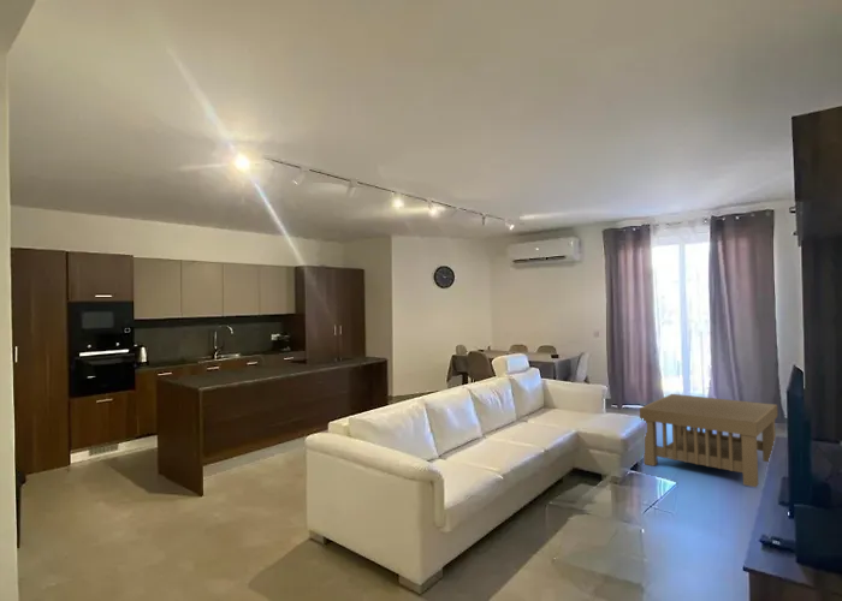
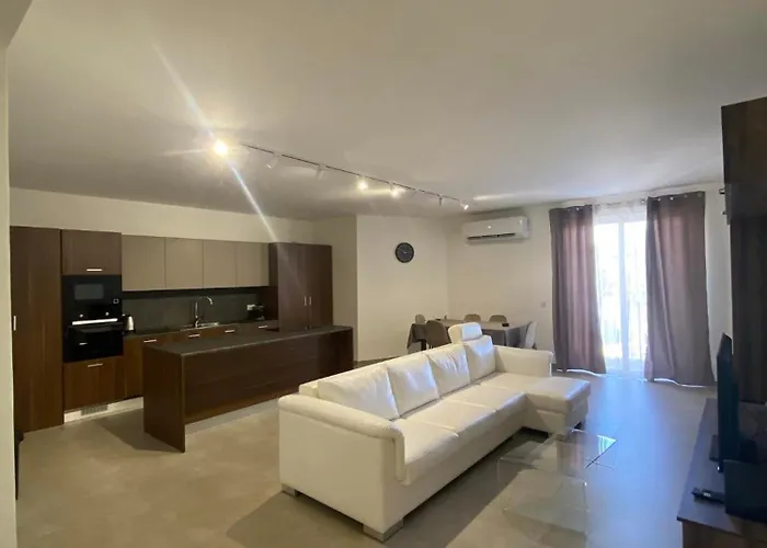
- coffee table (708, 434)
